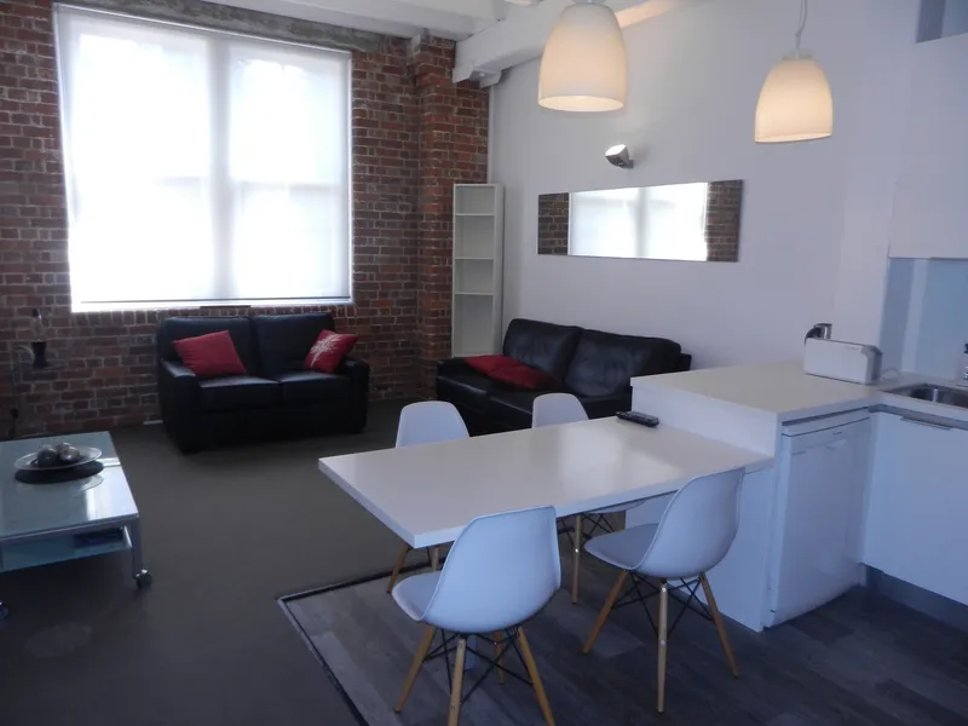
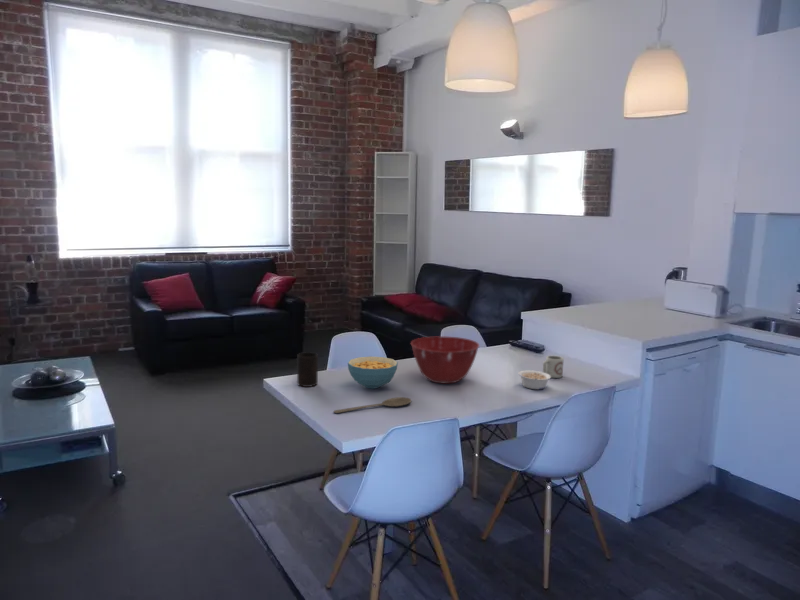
+ mixing bowl (444, 361)
+ cup (552, 367)
+ cup (307, 369)
+ wooden spoon (373, 405)
+ legume (534, 379)
+ cereal bowl (372, 374)
